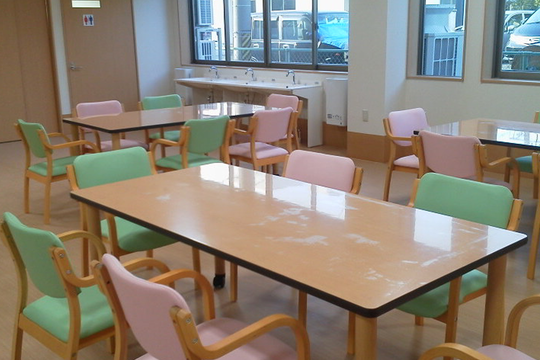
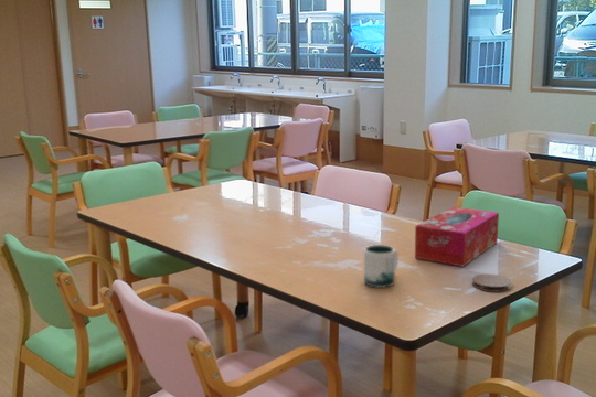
+ mug (383, 264)
+ tissue box (458, 234)
+ coaster (491, 282)
